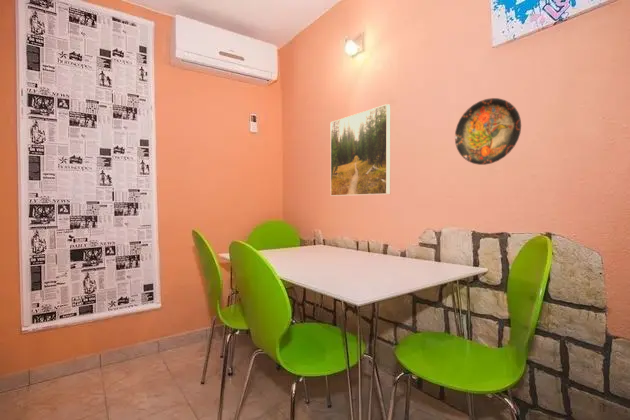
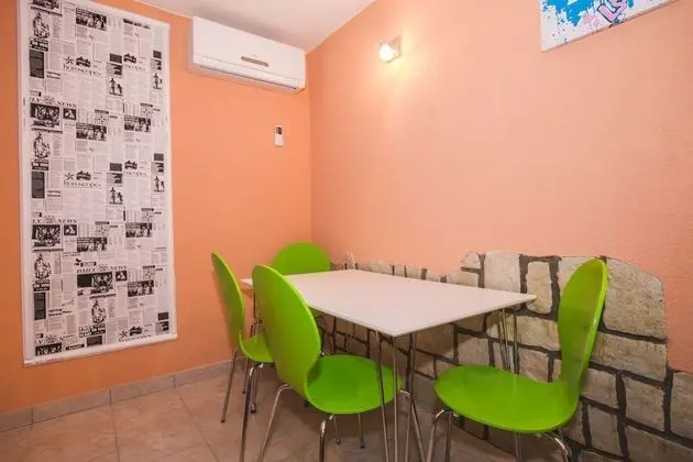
- decorative plate (486, 132)
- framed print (357, 154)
